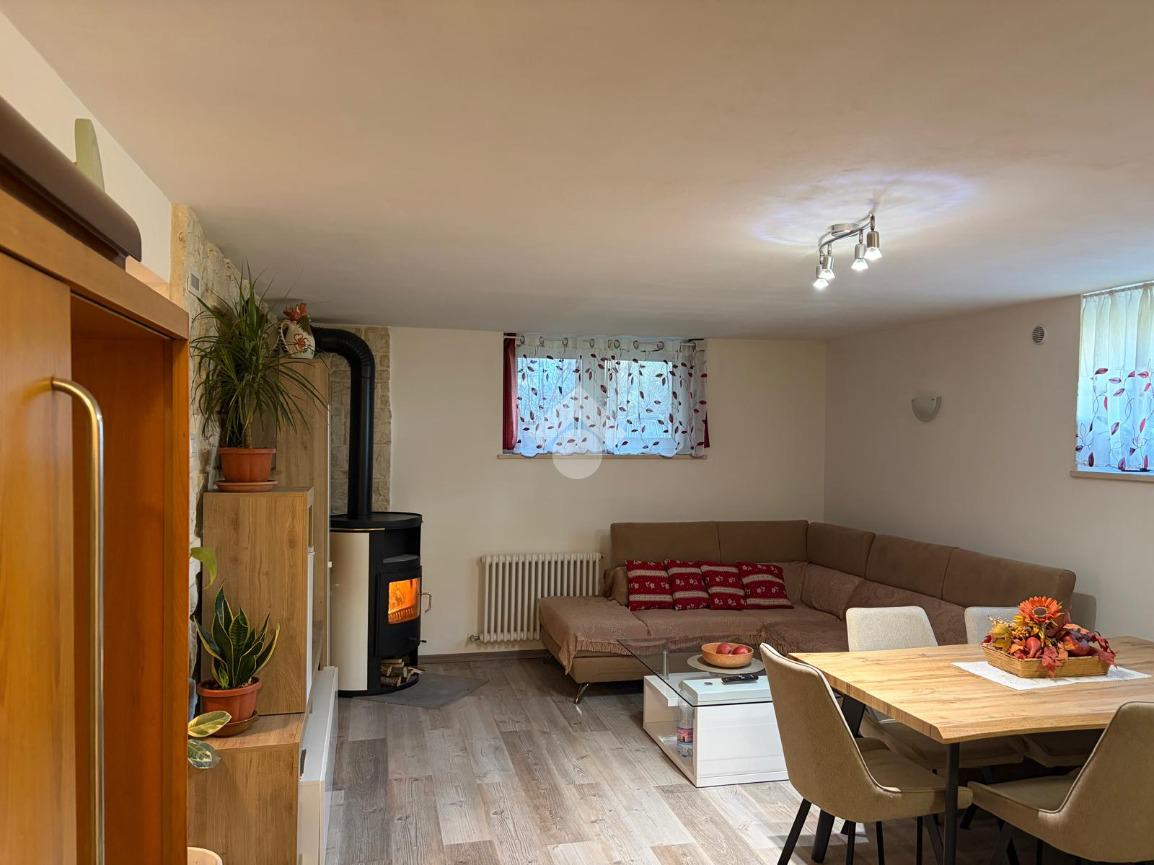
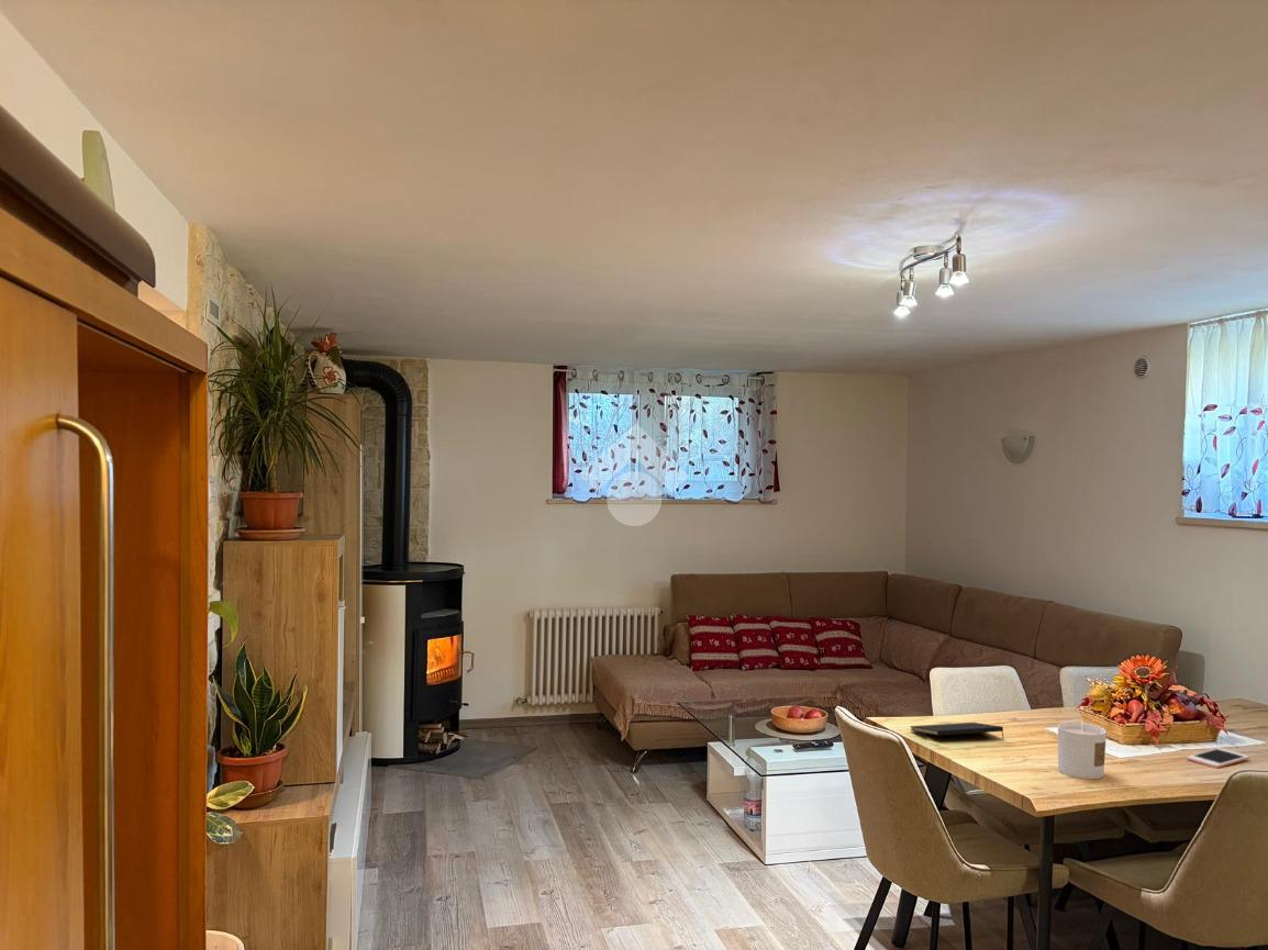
+ candle (1081, 746)
+ cell phone (1217, 758)
+ notepad (955, 728)
